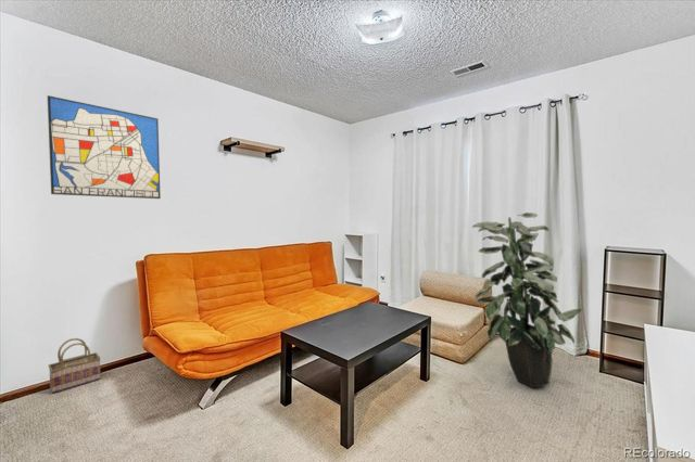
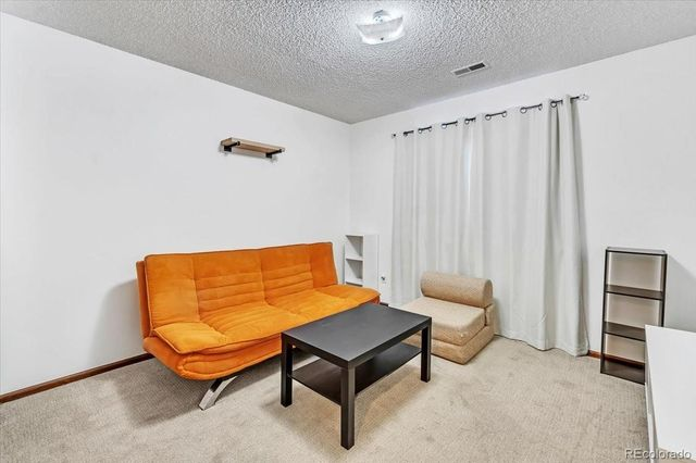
- wall art (110, 152)
- indoor plant (520, 297)
- basket (75, 361)
